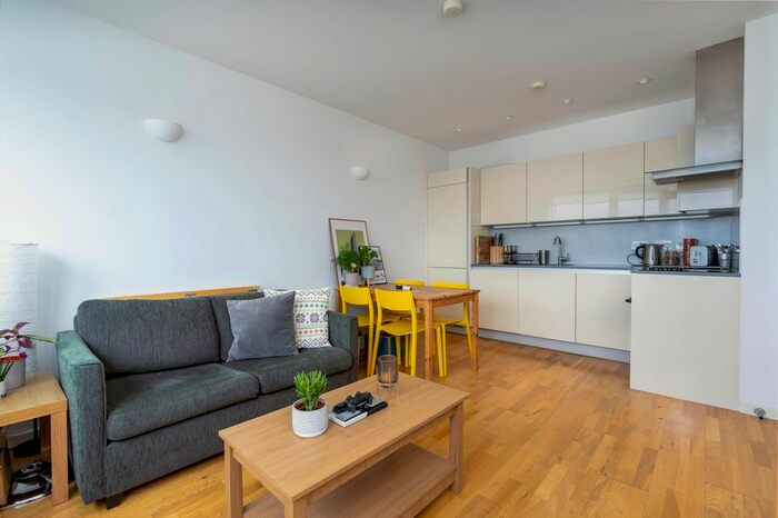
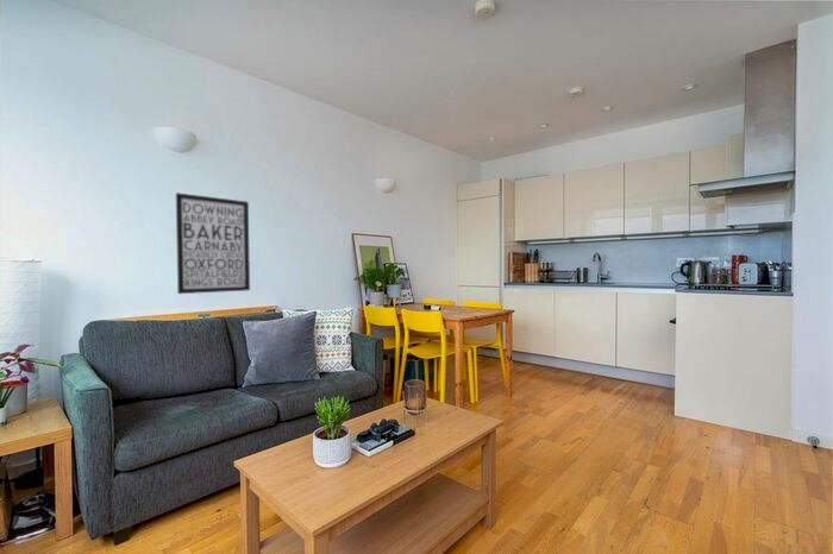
+ wall art (214, 245)
